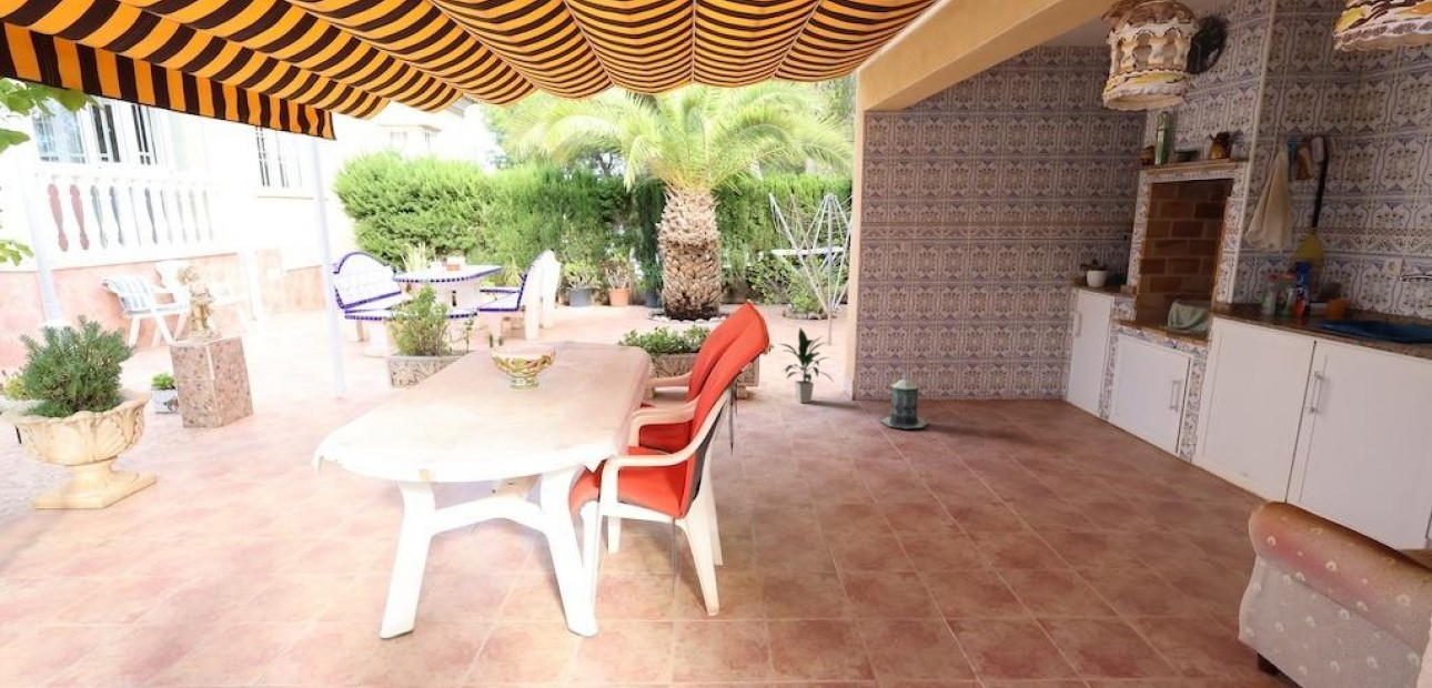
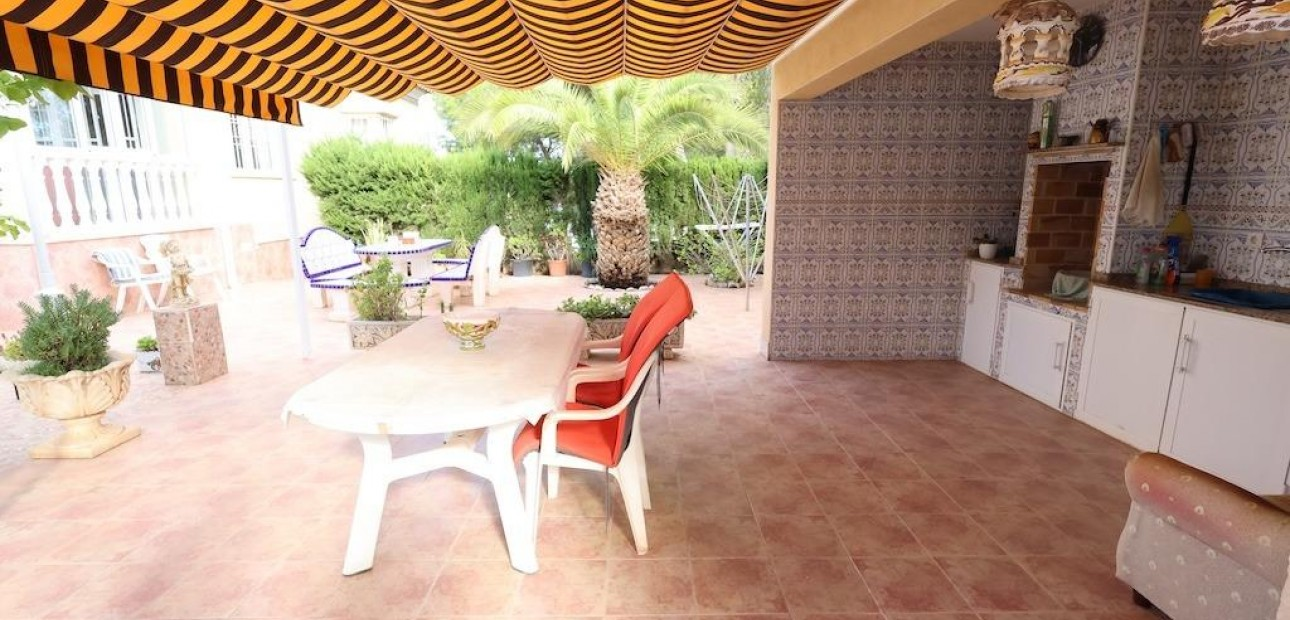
- indoor plant (806, 365)
- lantern (905, 389)
